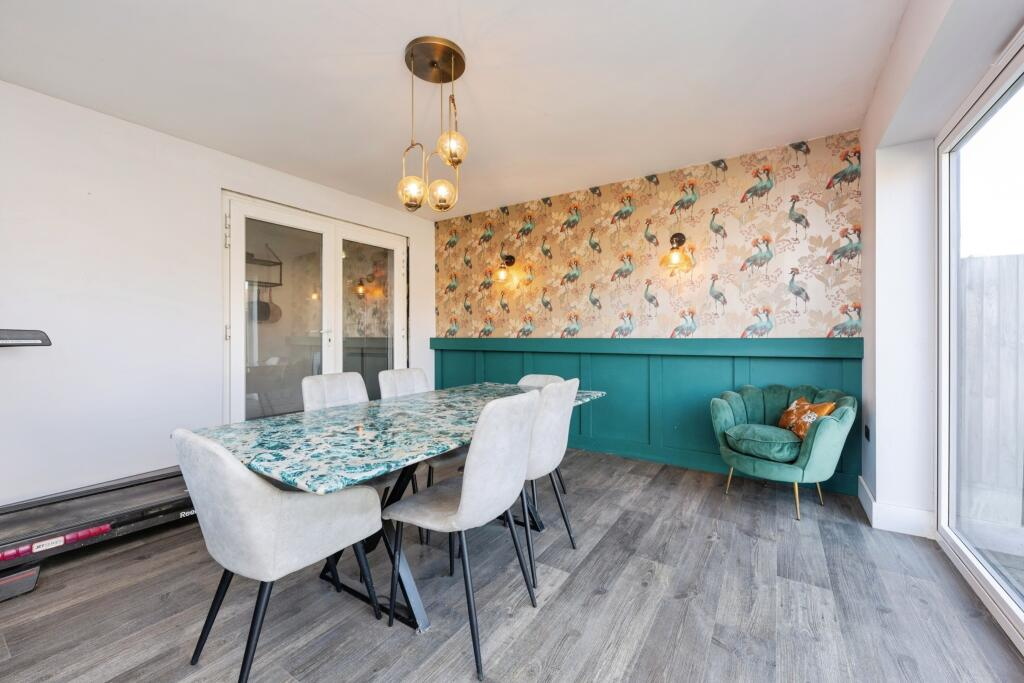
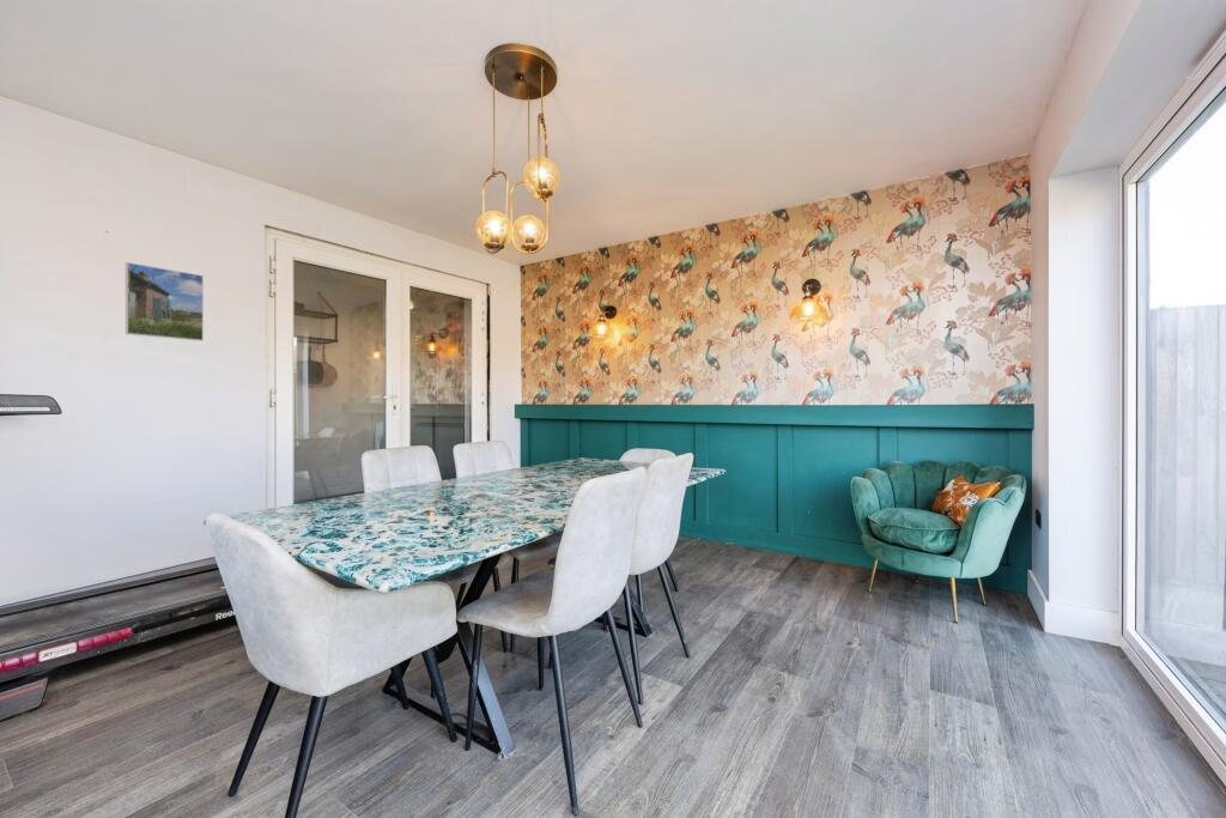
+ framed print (165, 303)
